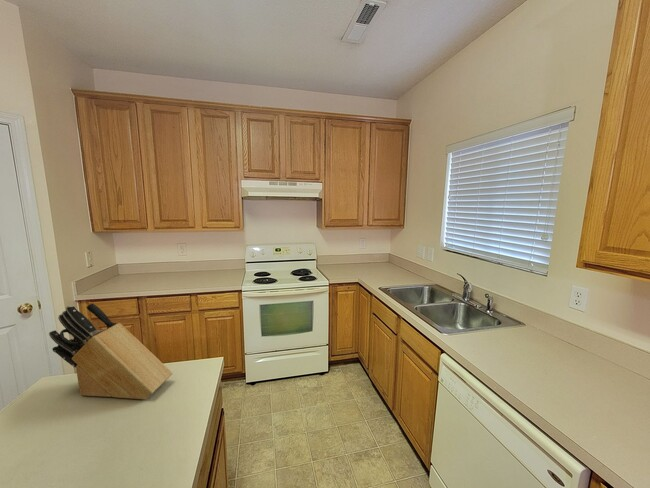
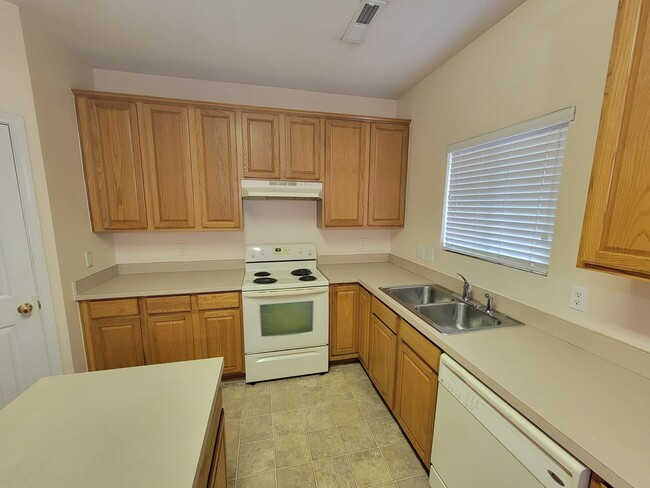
- knife block (111, 346)
